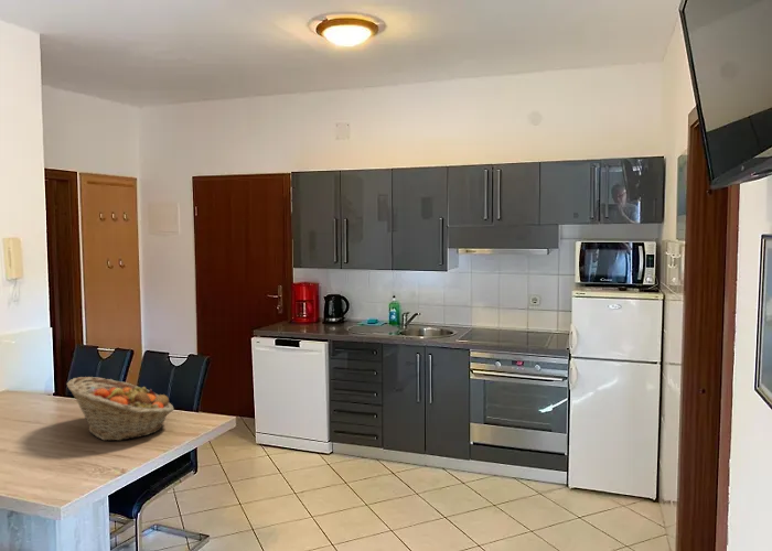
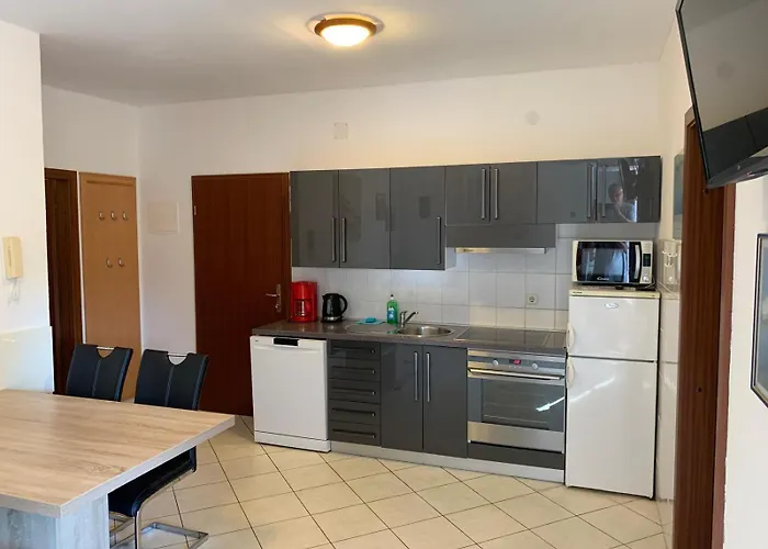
- fruit basket (121, 403)
